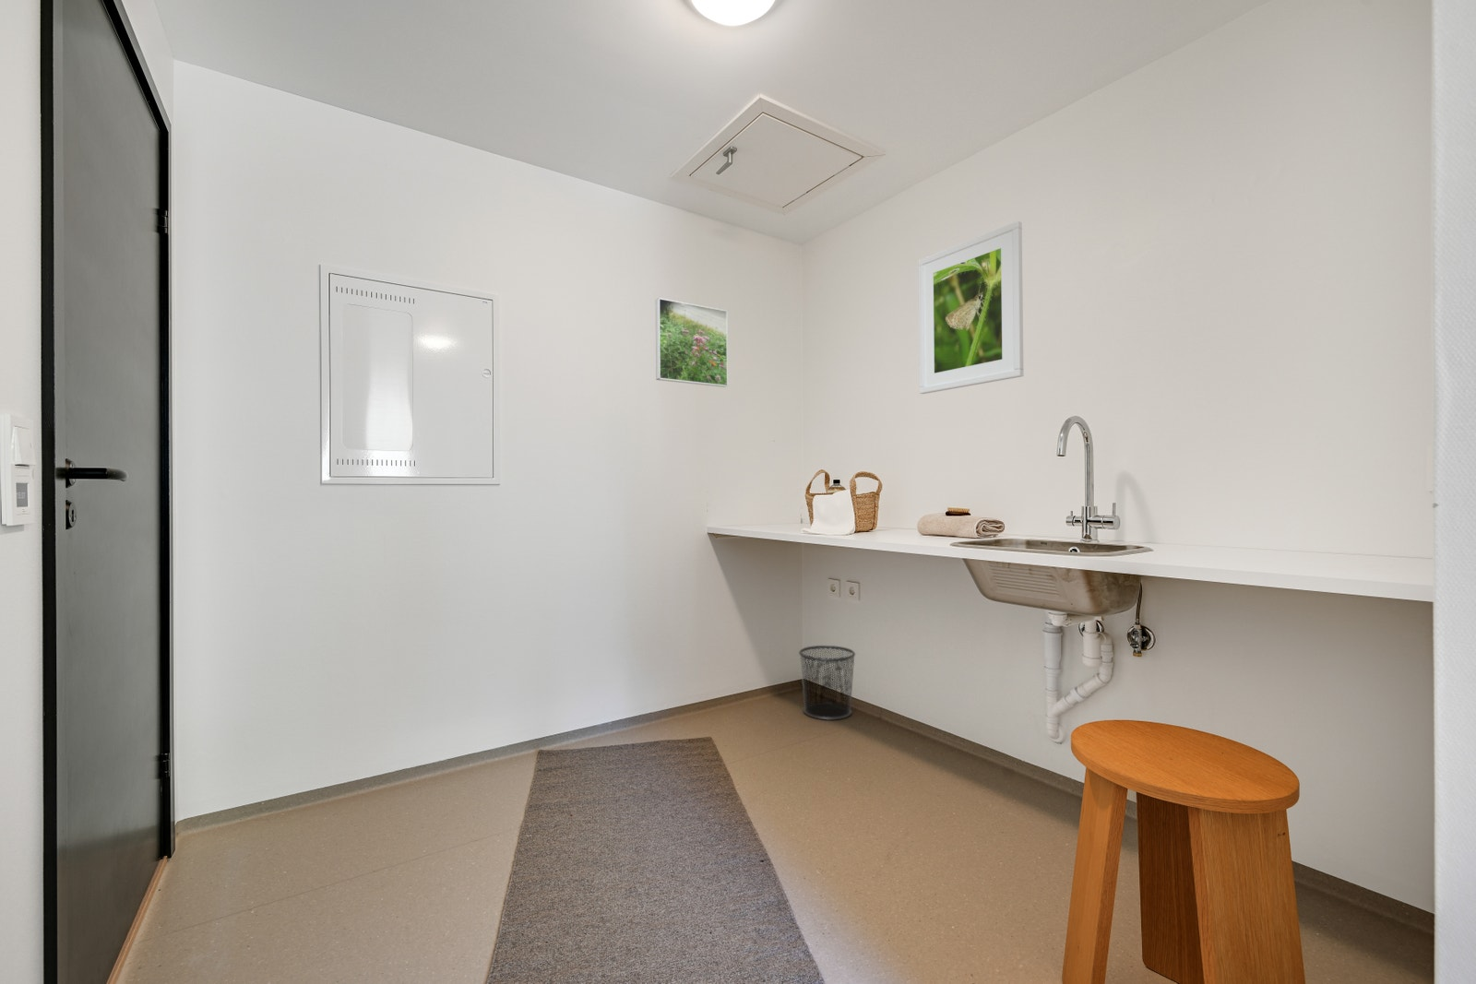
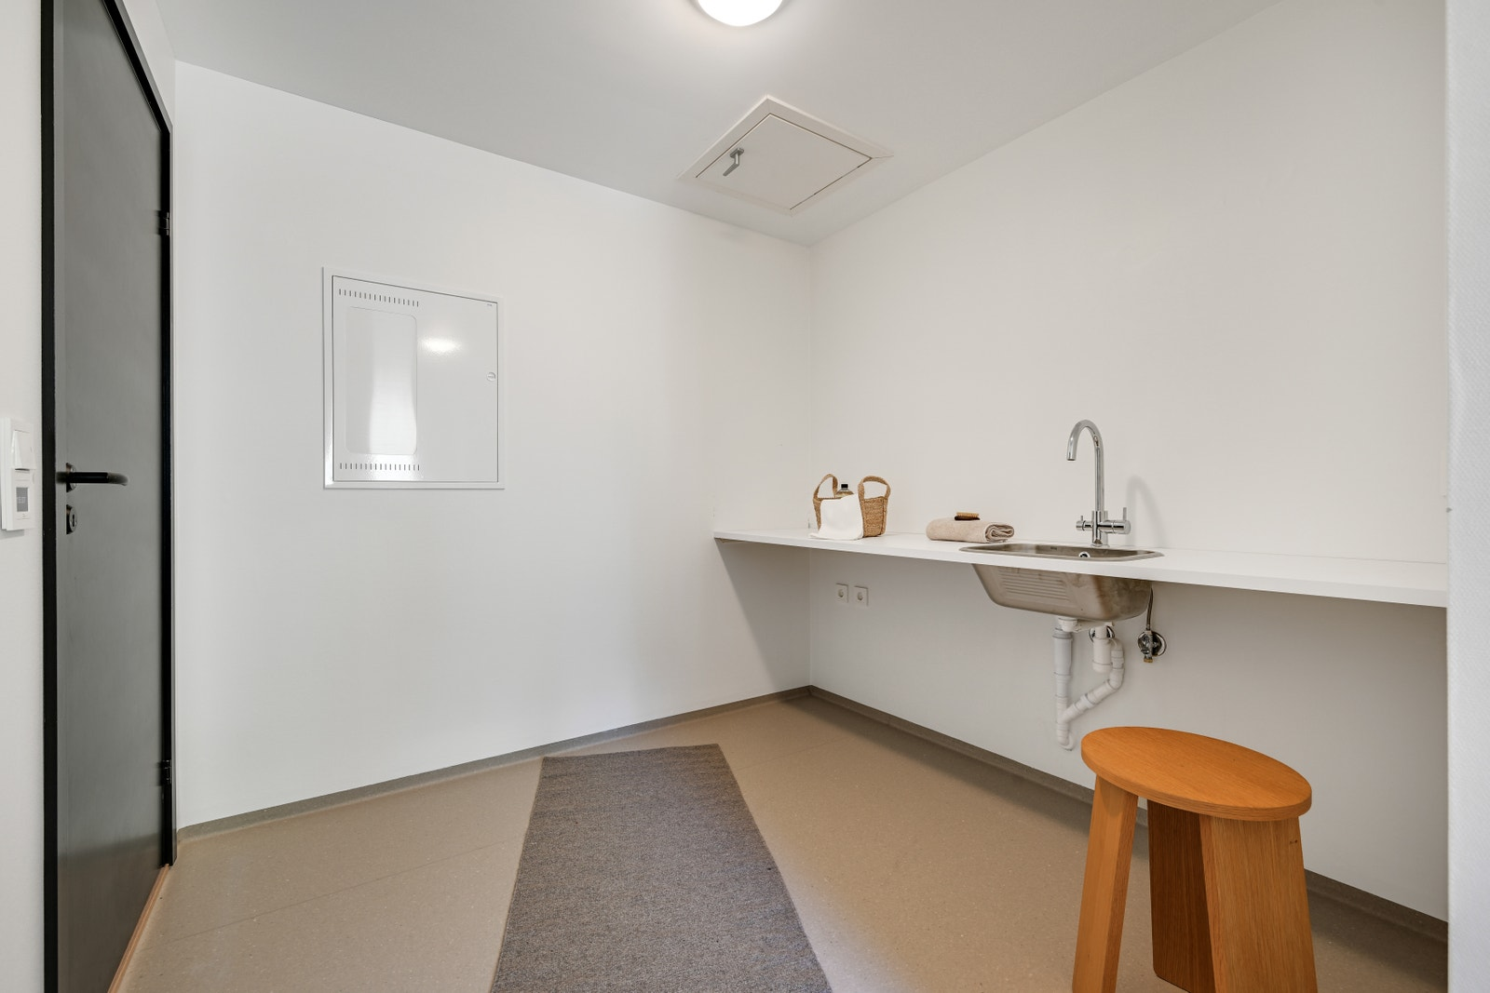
- waste bin (827, 682)
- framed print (692, 344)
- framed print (966, 314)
